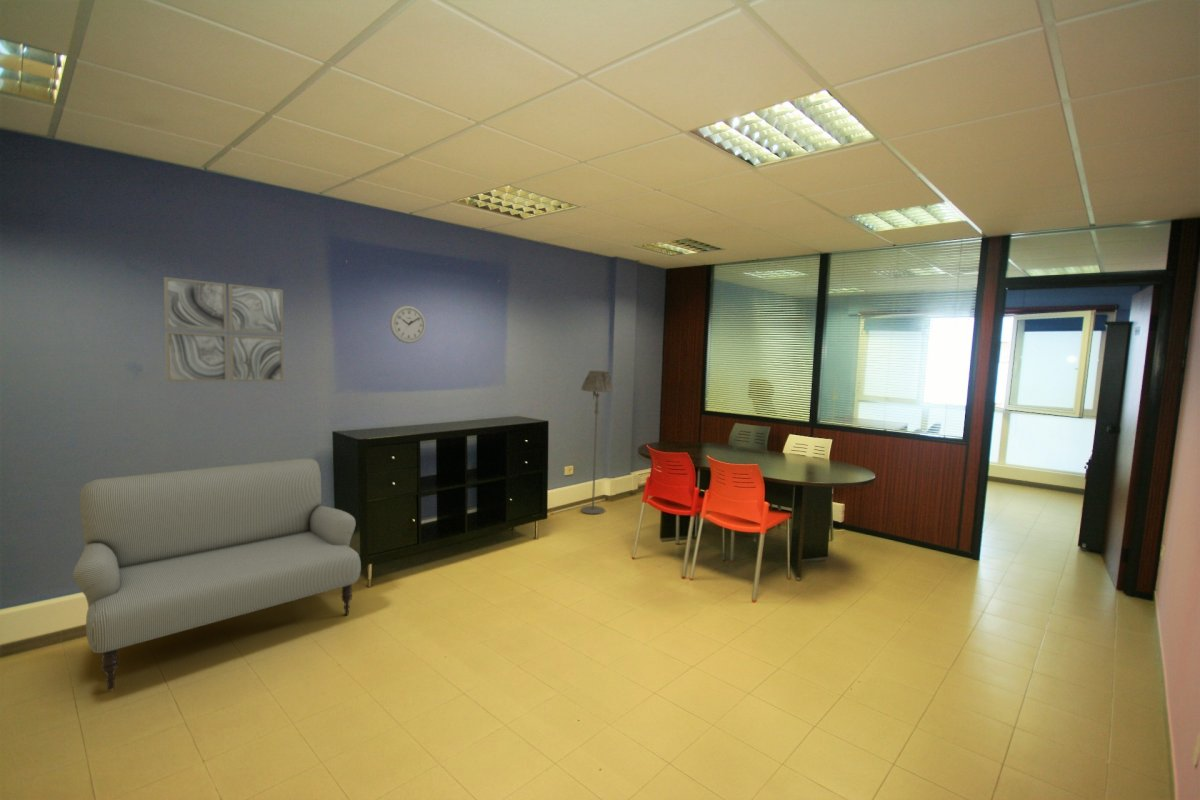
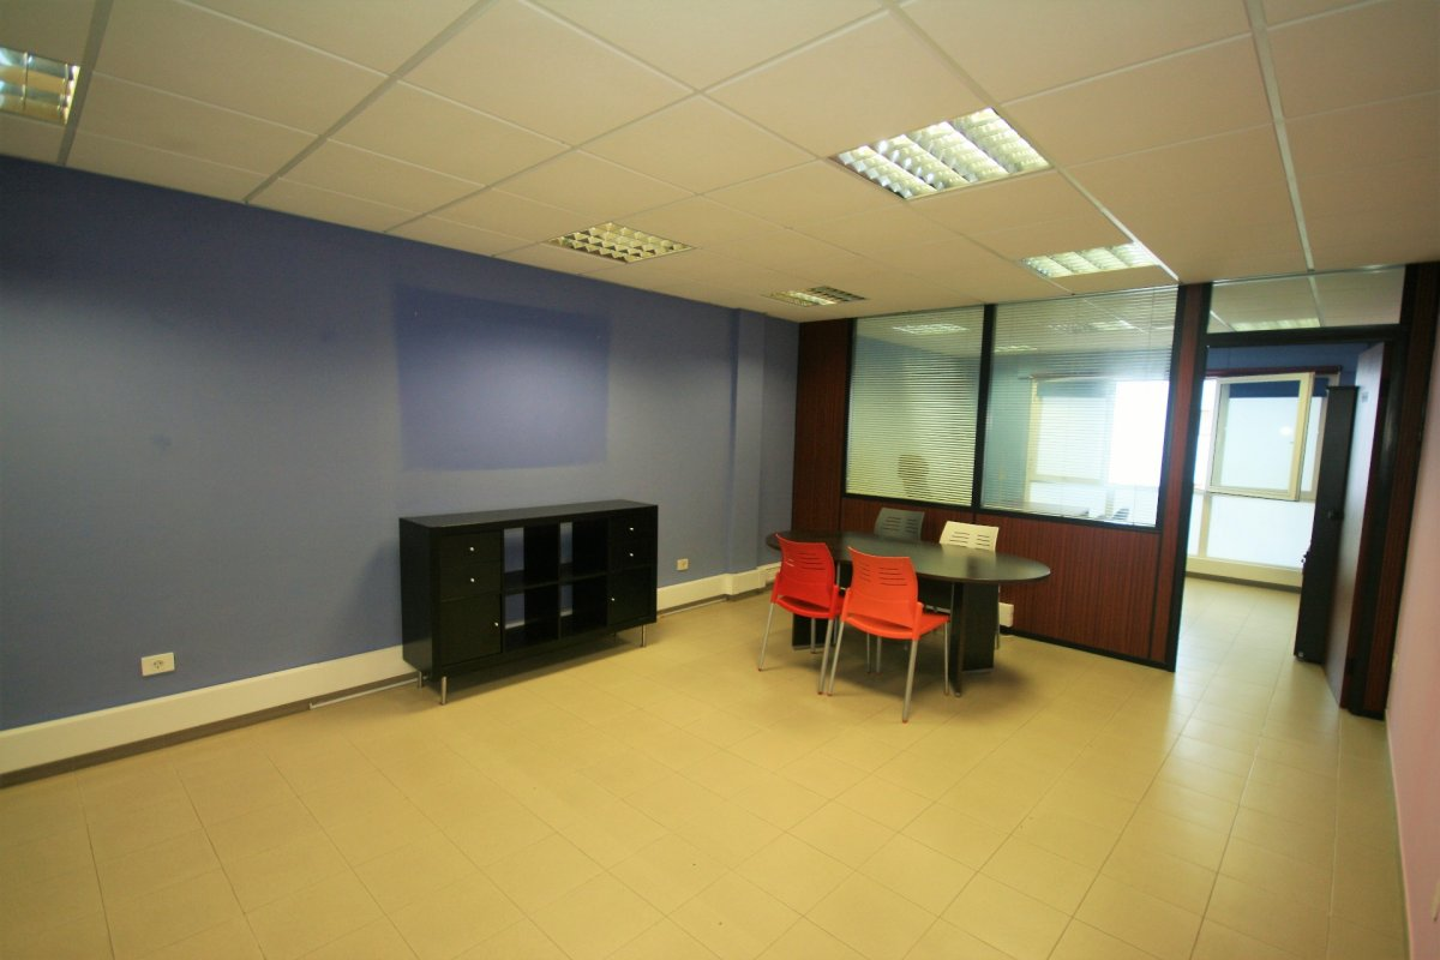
- sofa (230, 553)
- wall art (226, 334)
- wall clock (408, 324)
- floor lamp (595, 441)
